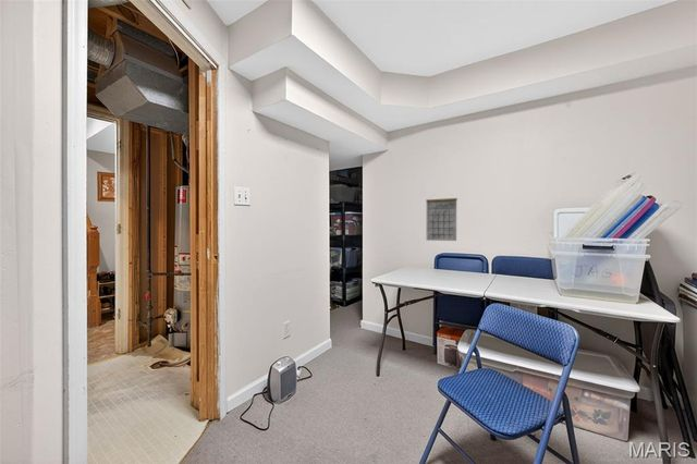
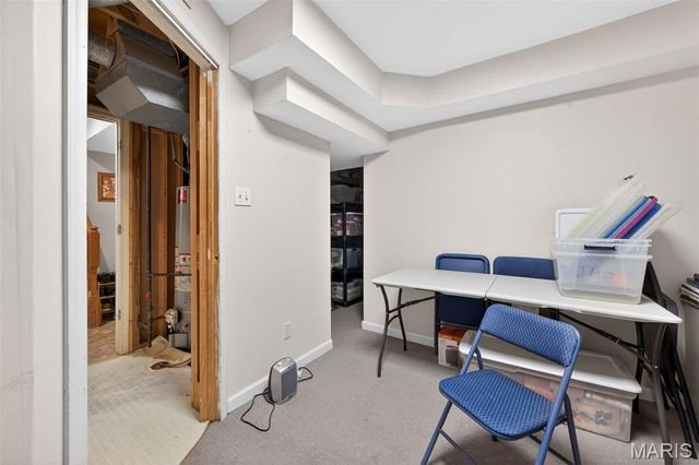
- calendar (441, 215)
